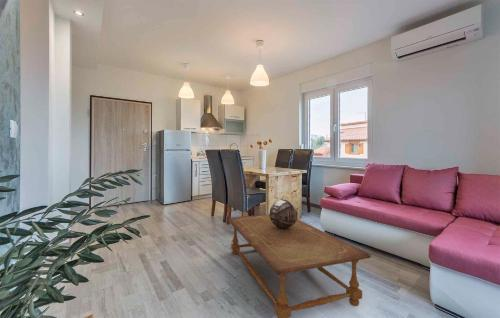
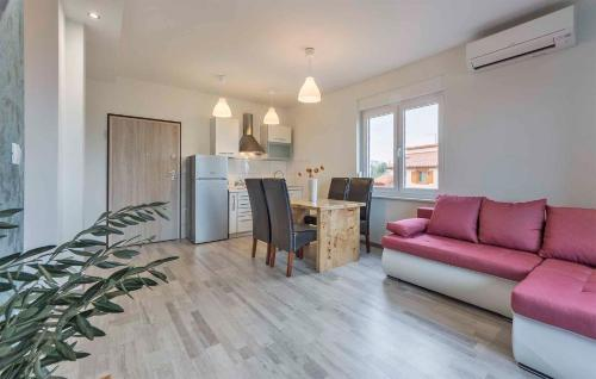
- decorative bowl (283, 213)
- coffee table (282, 253)
